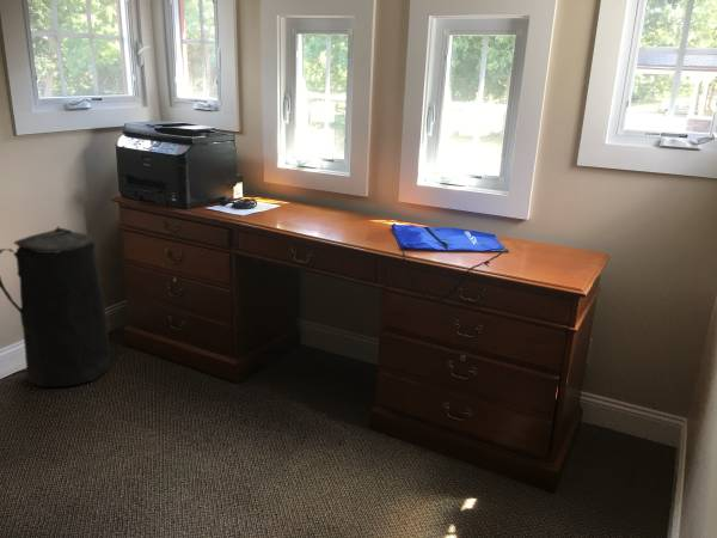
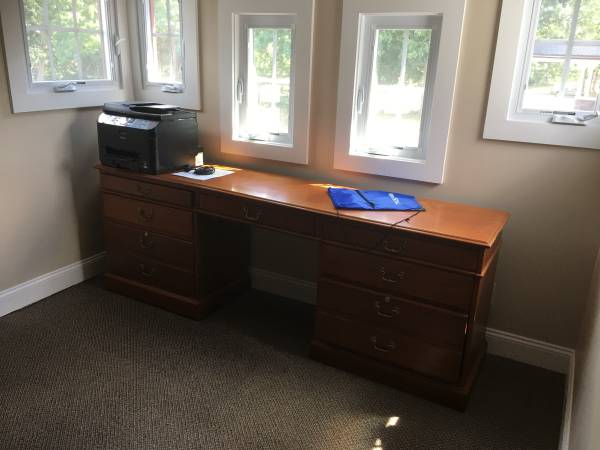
- trash can (56, 302)
